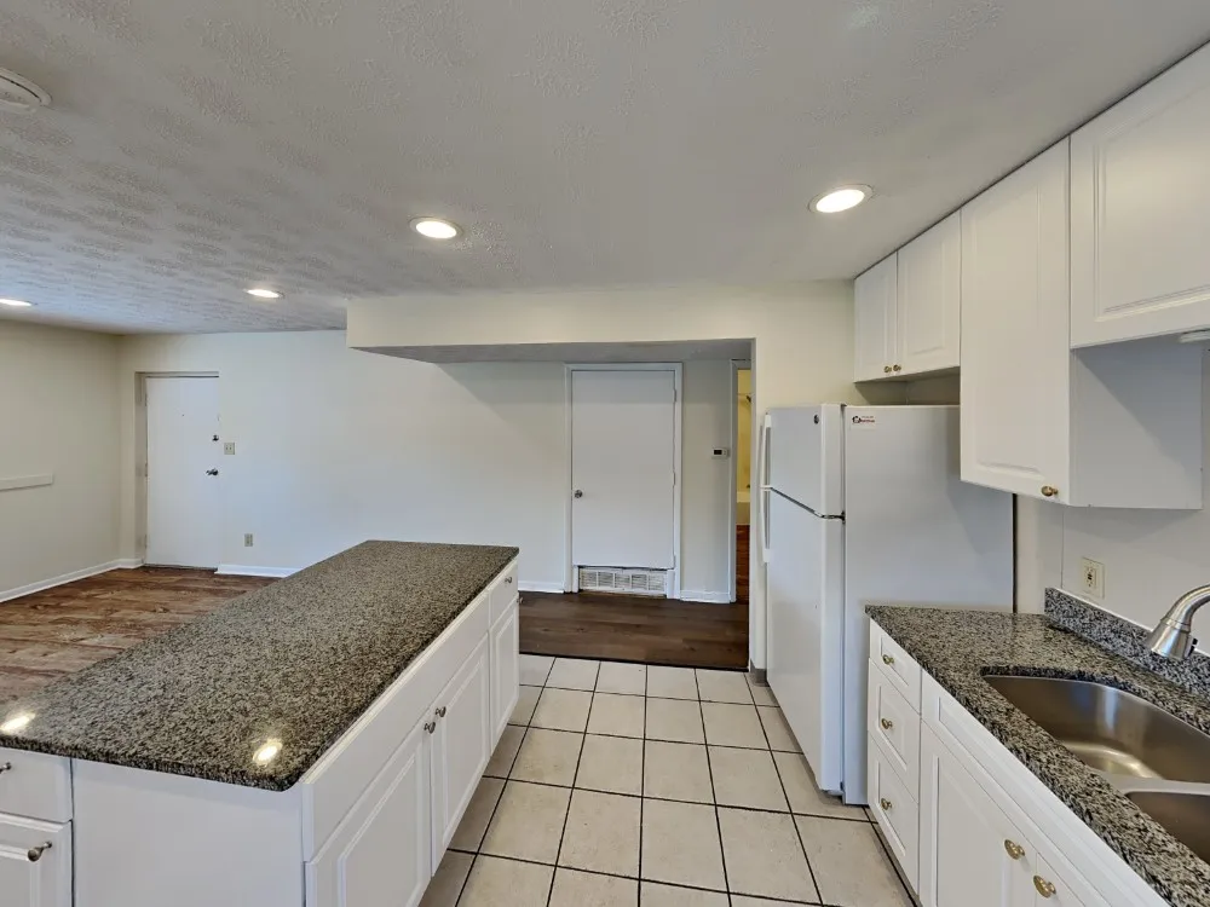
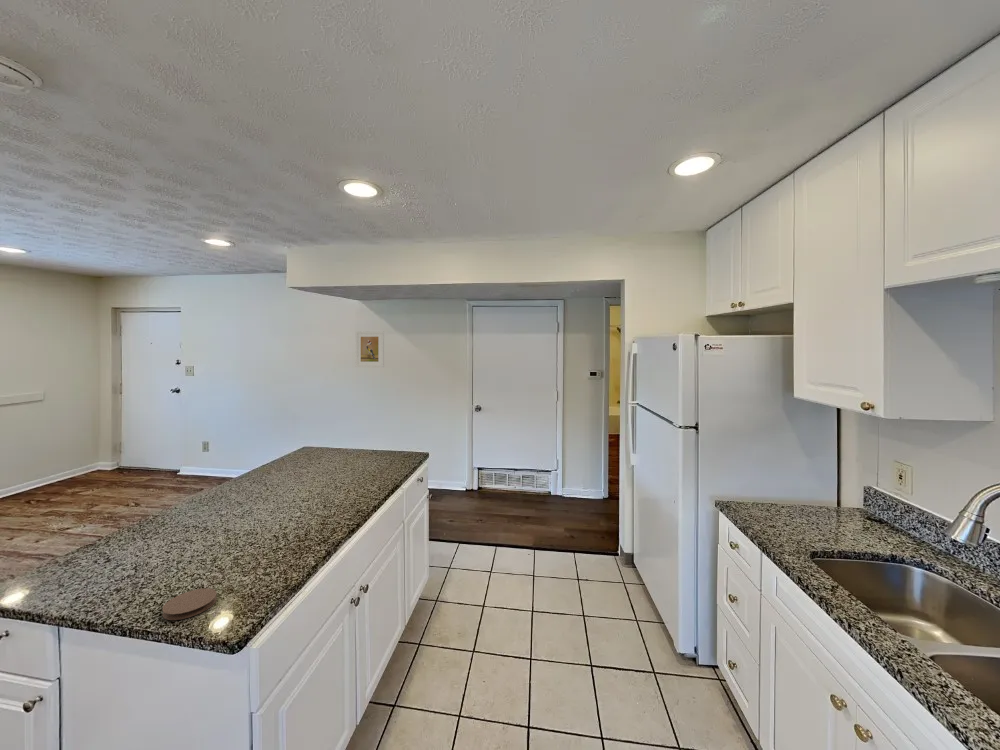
+ coaster (190, 603)
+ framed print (369, 349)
